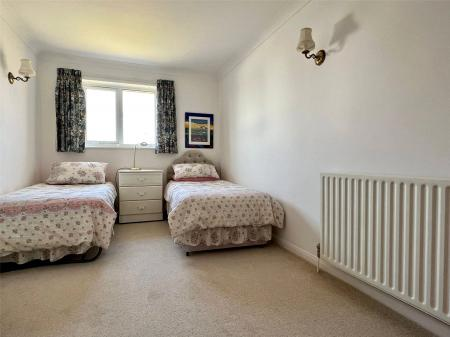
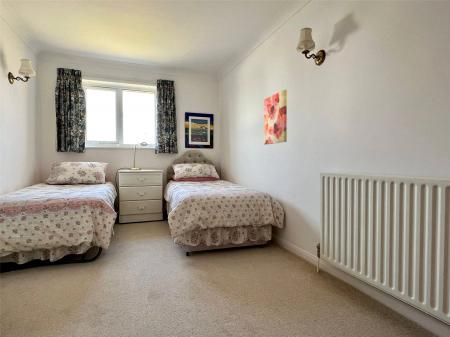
+ wall art (274, 119)
